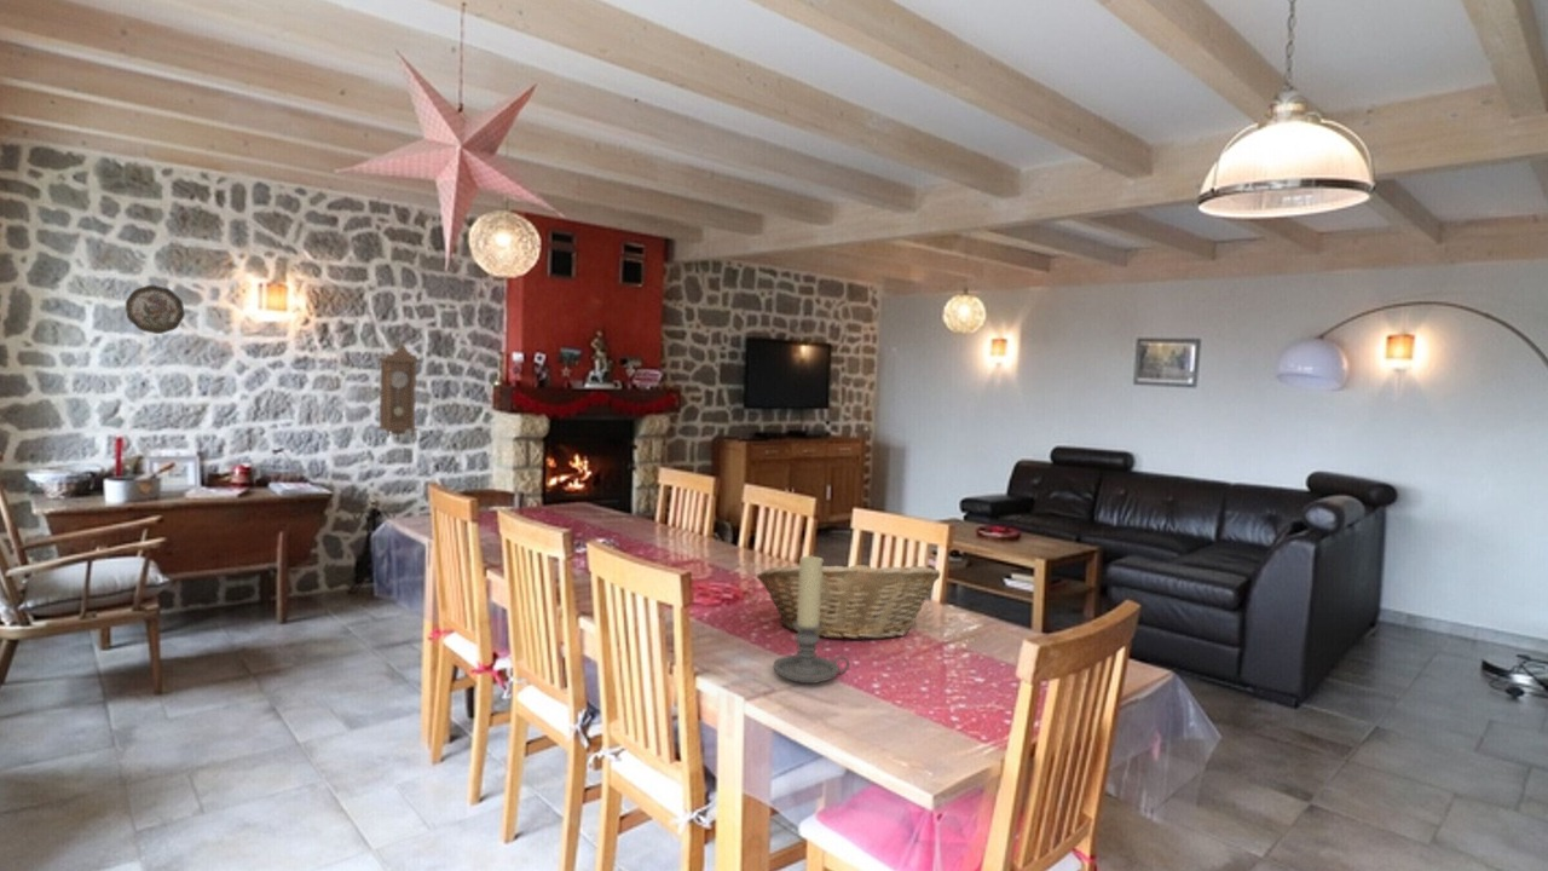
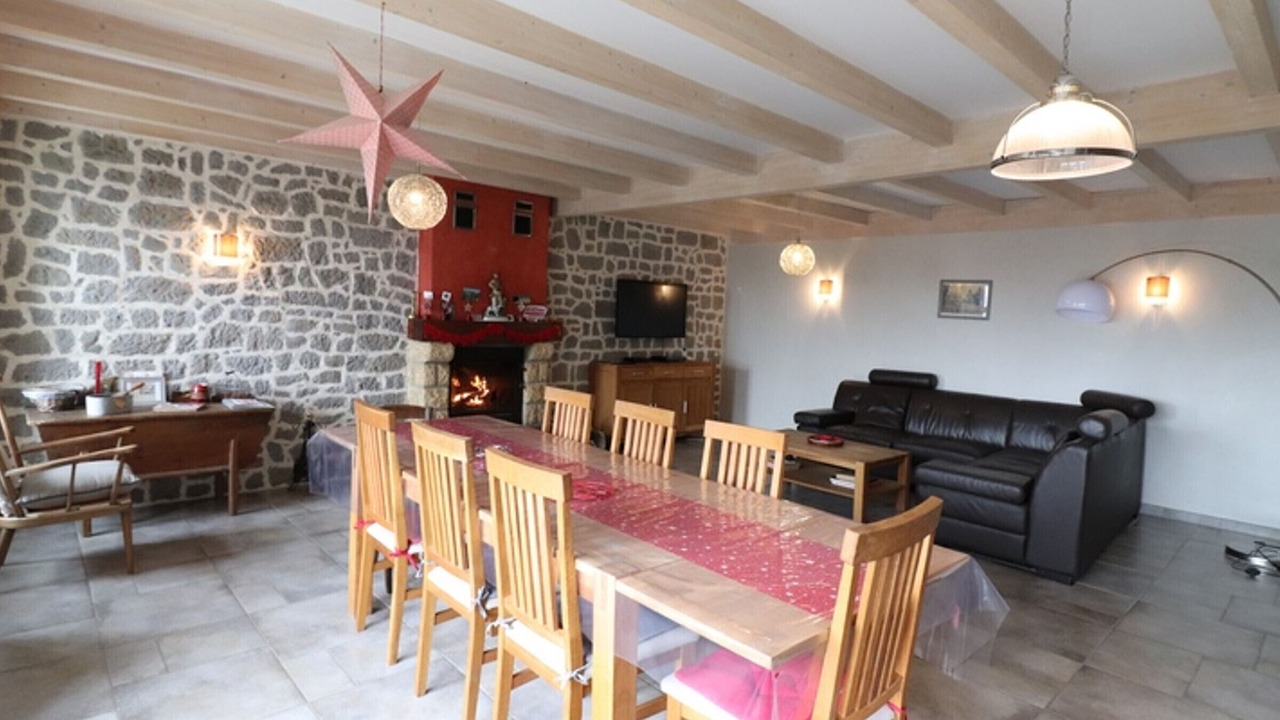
- candle holder (814, 616)
- pendulum clock (398, 392)
- decorative plate (155, 308)
- fruit basket (848, 589)
